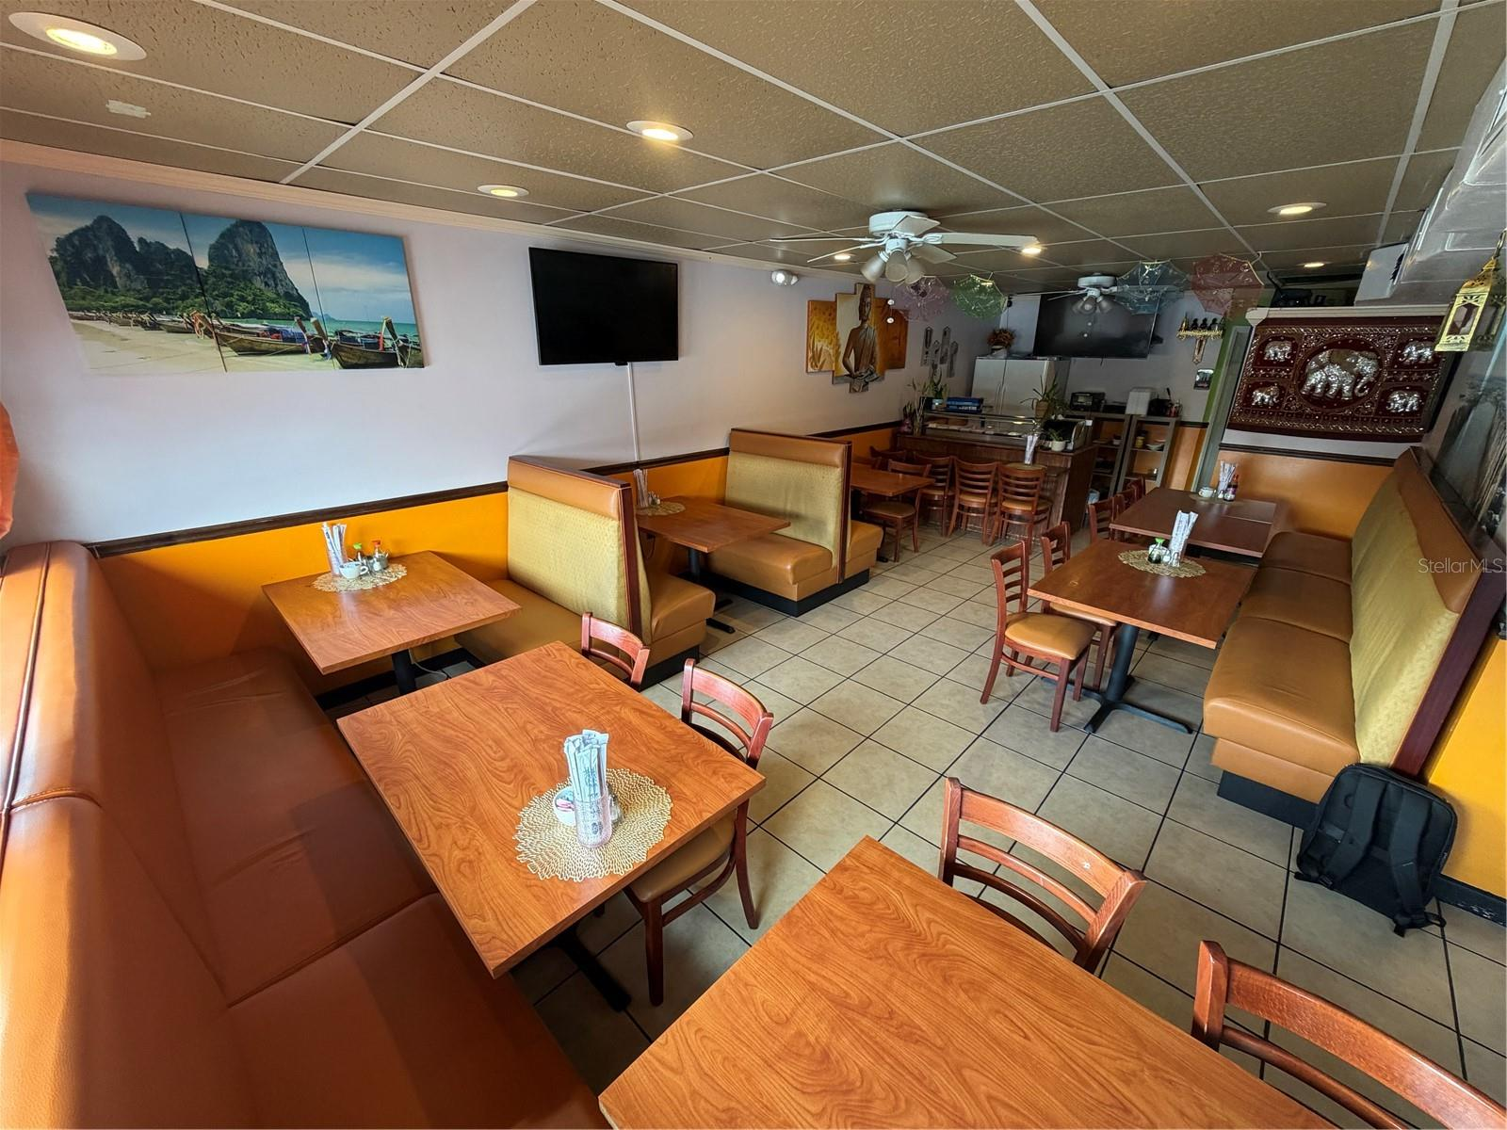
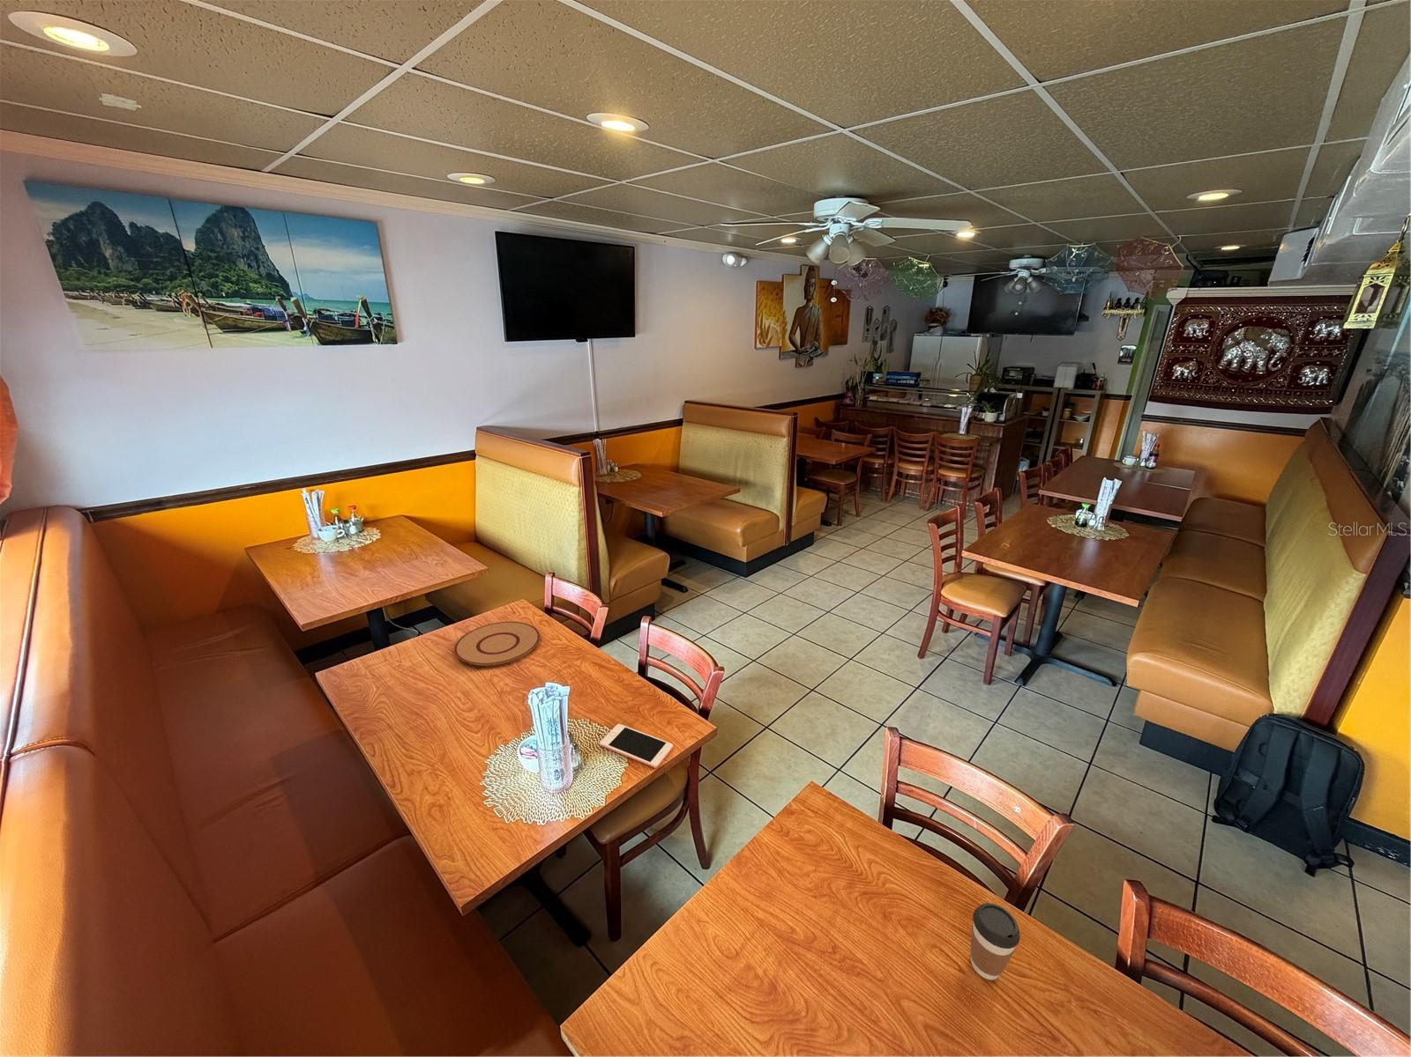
+ cell phone (636, 744)
+ plate (498, 643)
+ coffee cup (991, 943)
